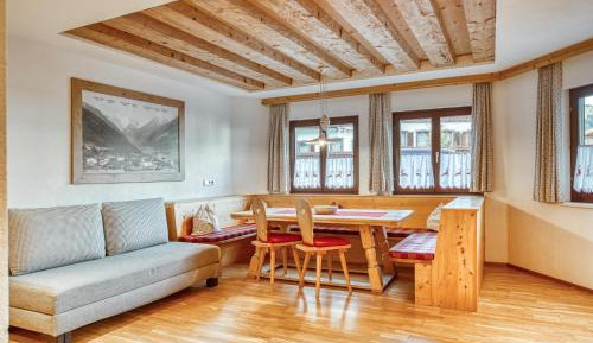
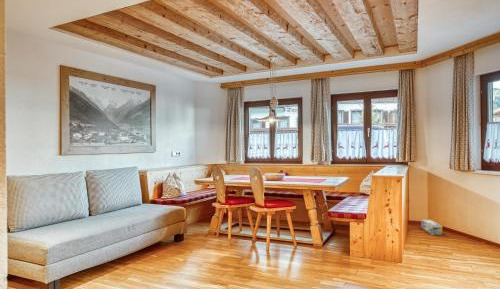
+ box (431, 226)
